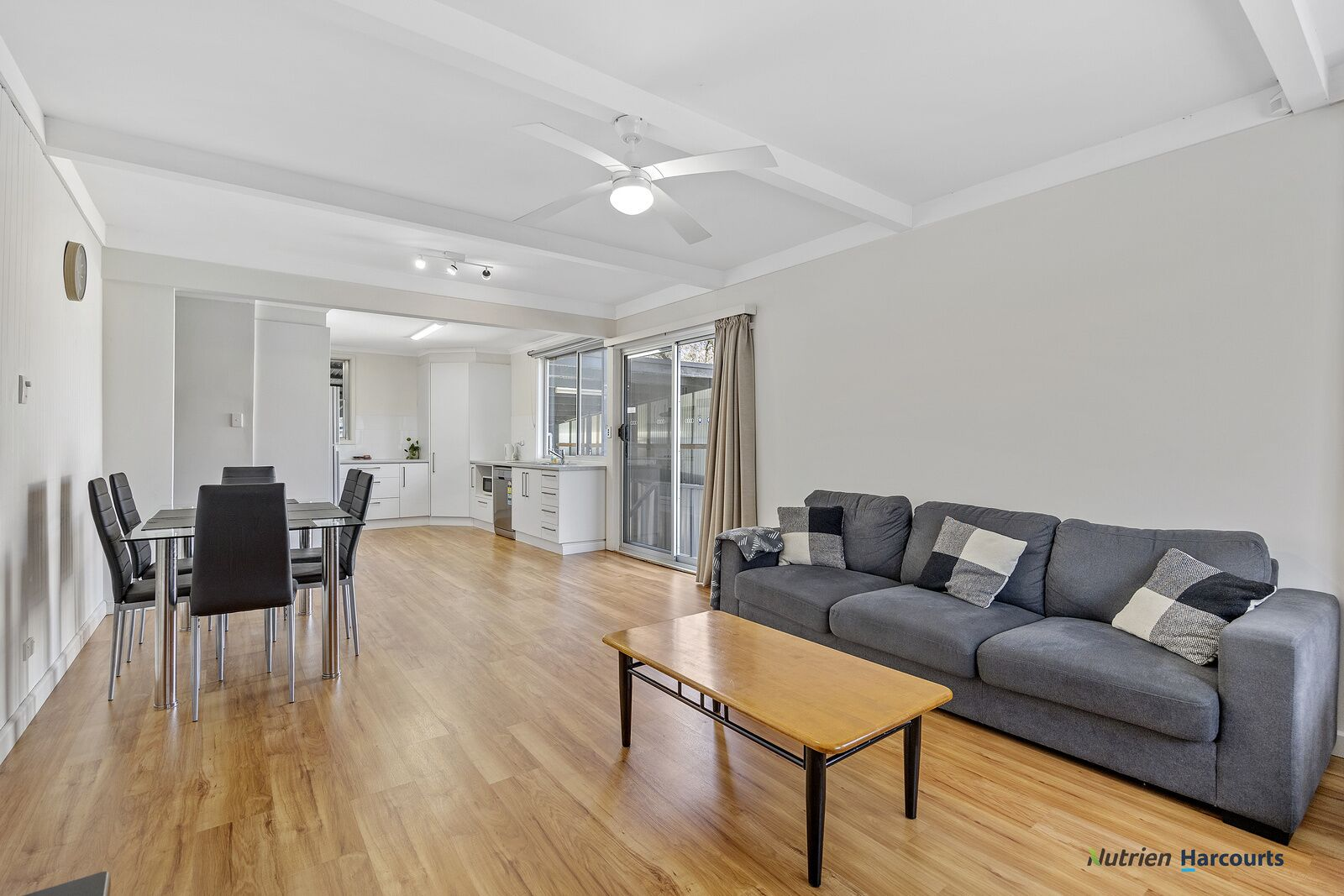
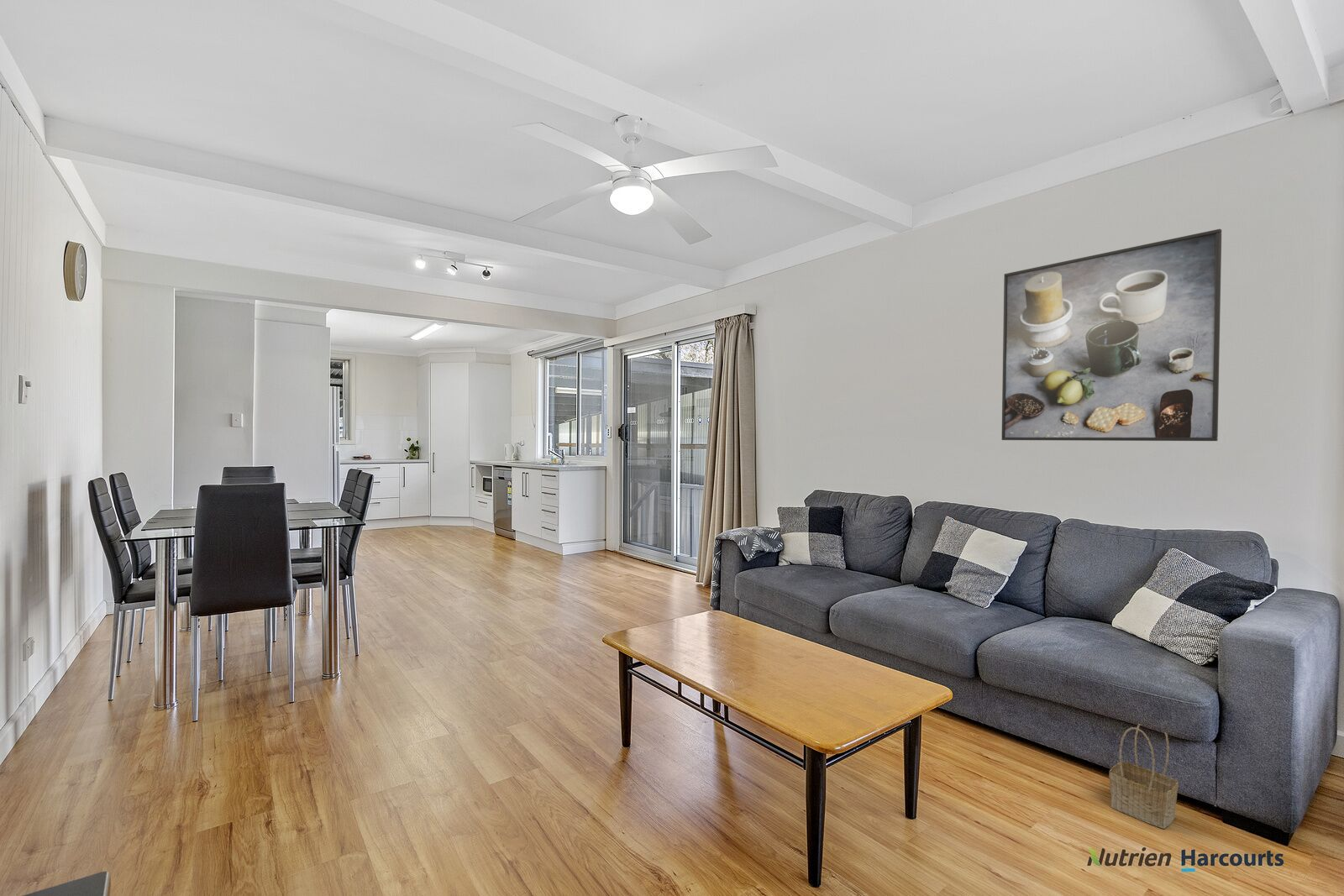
+ basket (1143, 768)
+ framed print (1098, 347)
